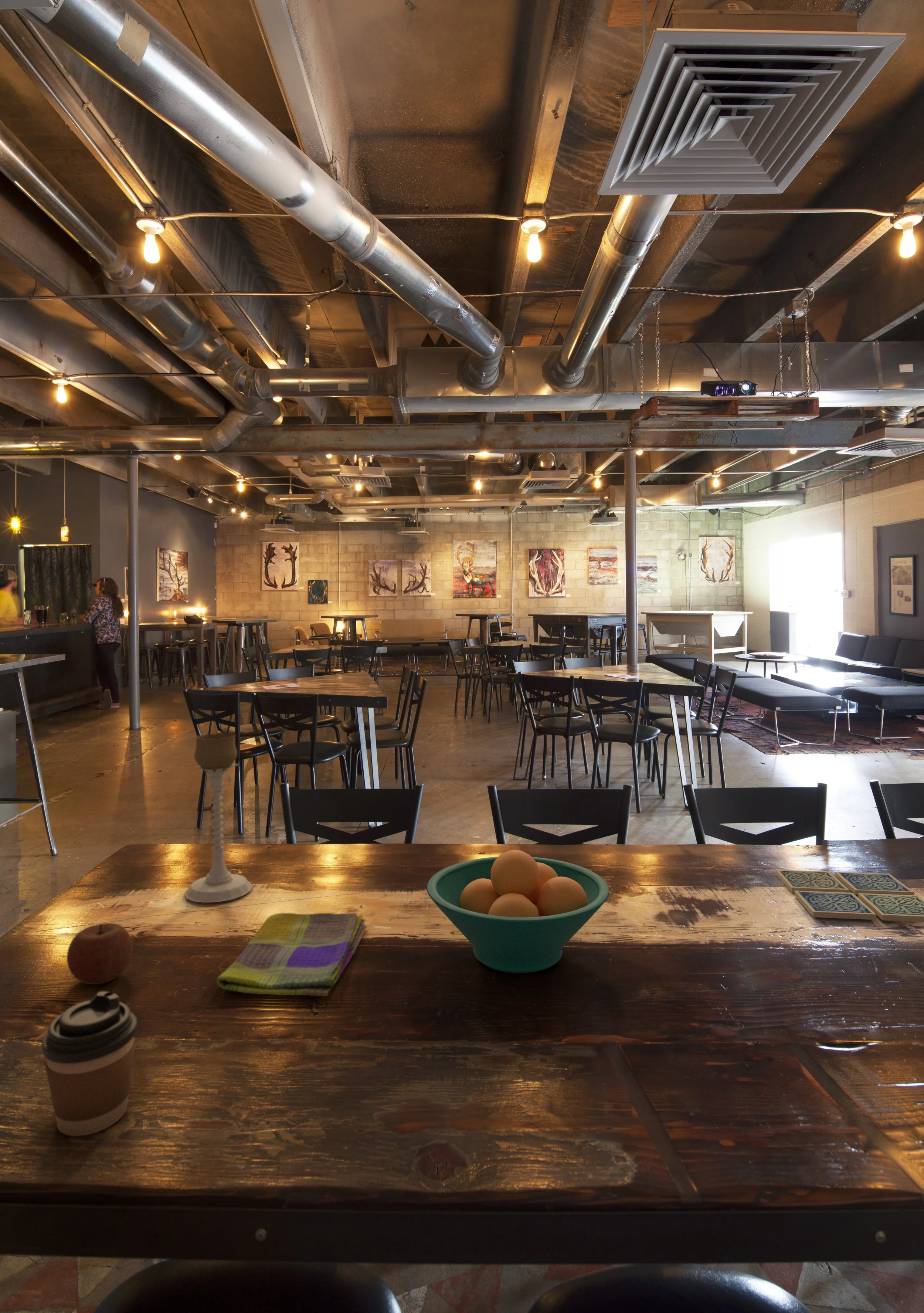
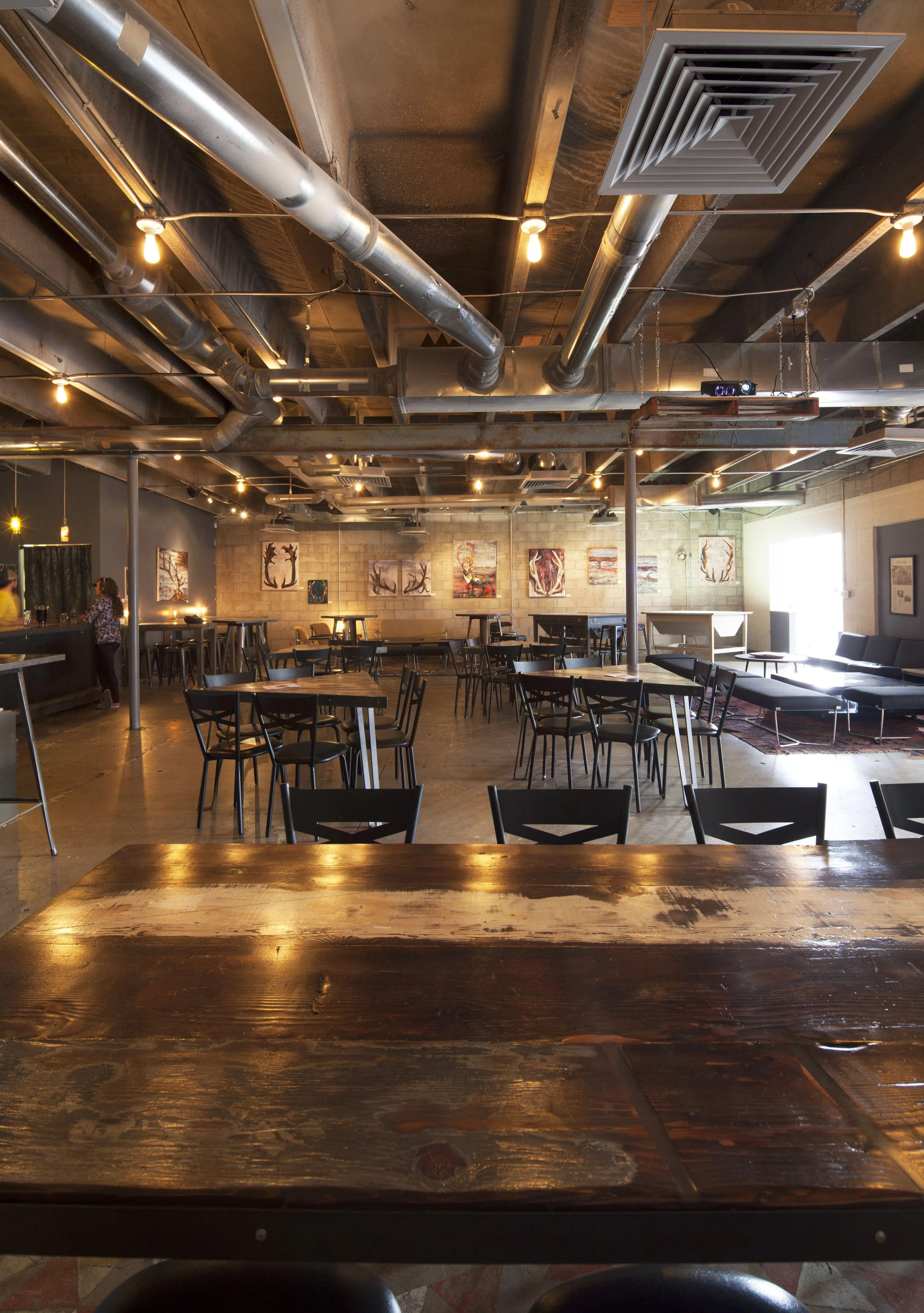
- coffee cup (91, 1059)
- dish towel (297, 949)
- fruit bowl (517, 903)
- drink coaster (854, 894)
- candle holder (217, 813)
- apple (100, 951)
